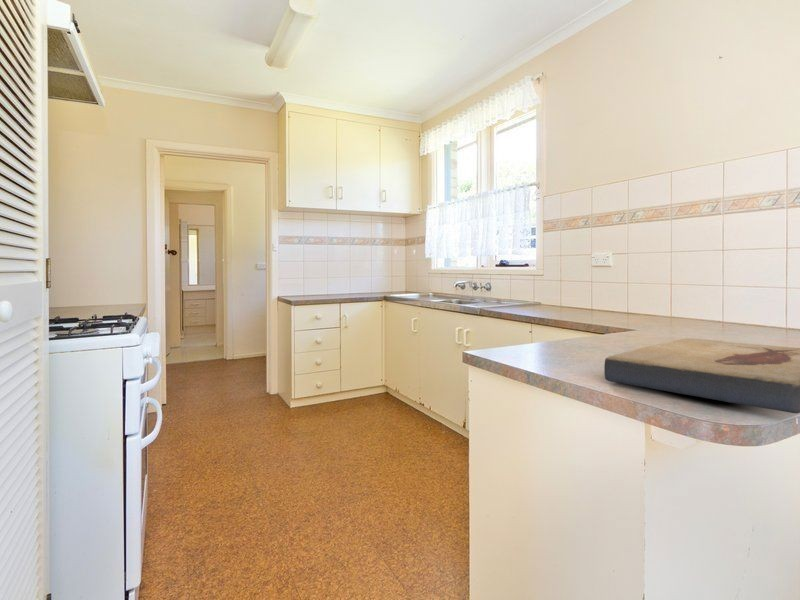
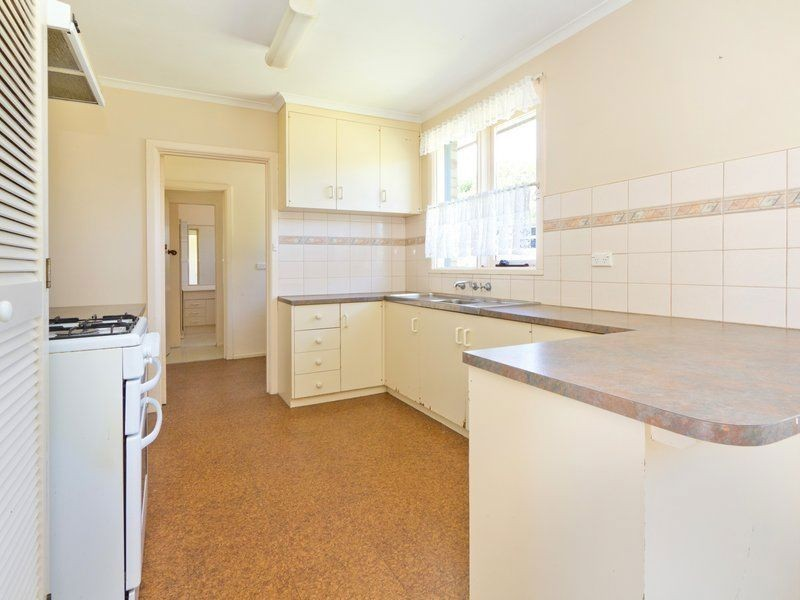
- fish fossil (724, 364)
